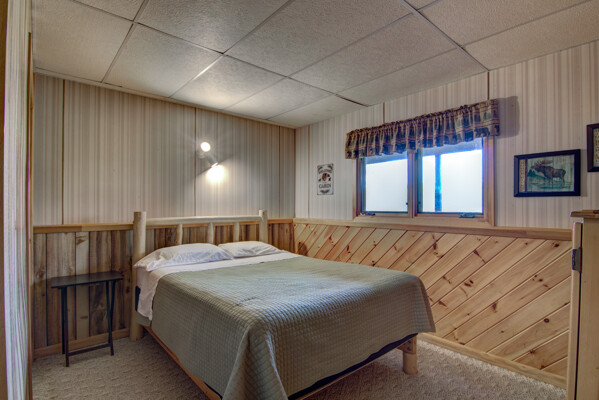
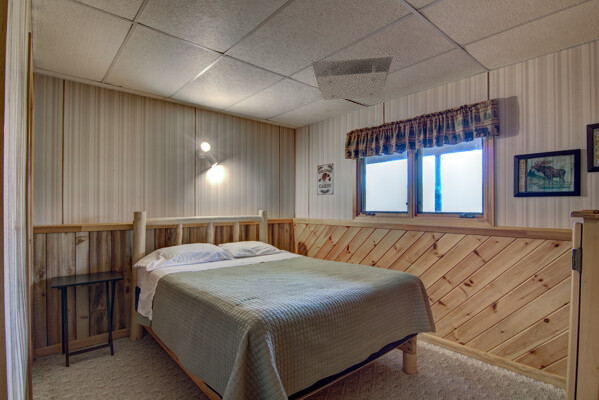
+ ceiling light (351, 80)
